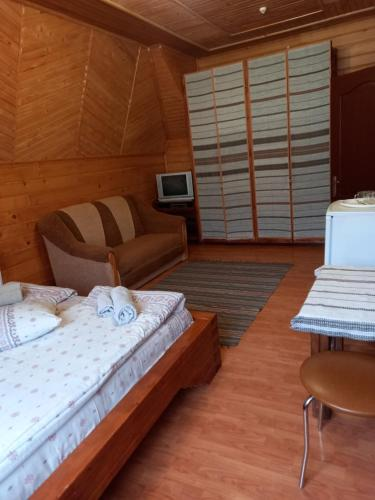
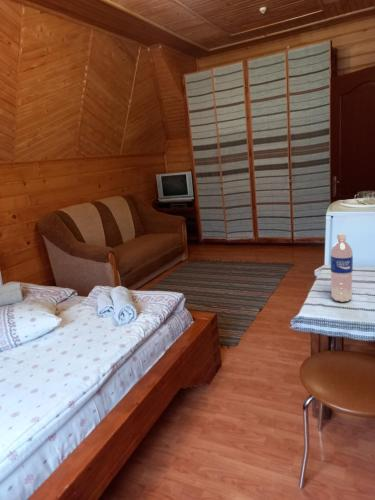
+ water bottle (341, 267)
